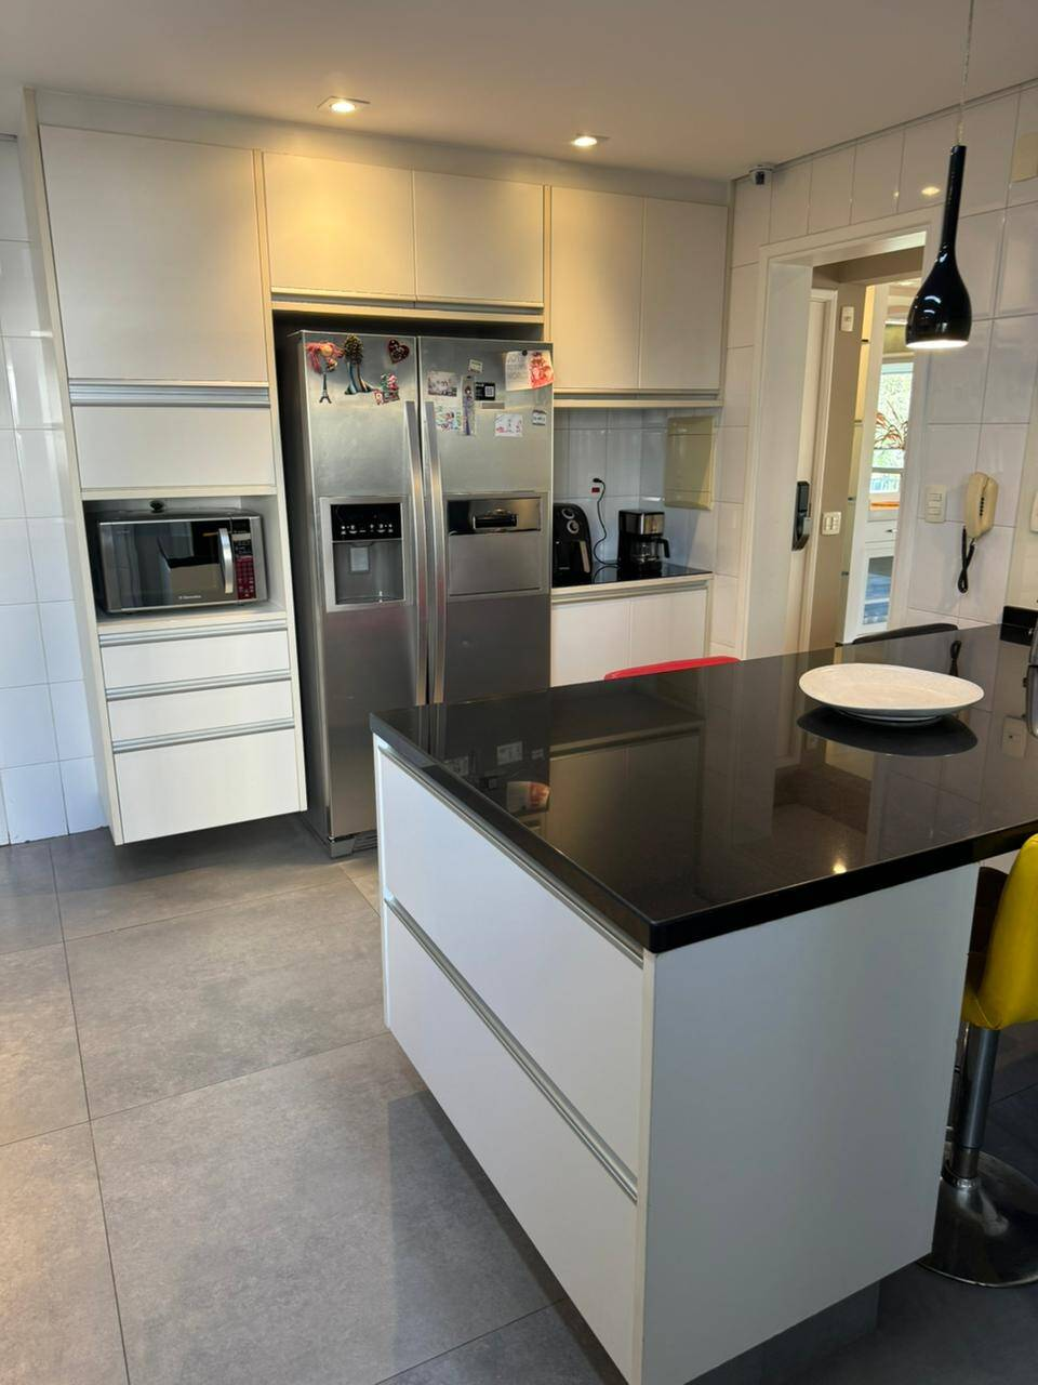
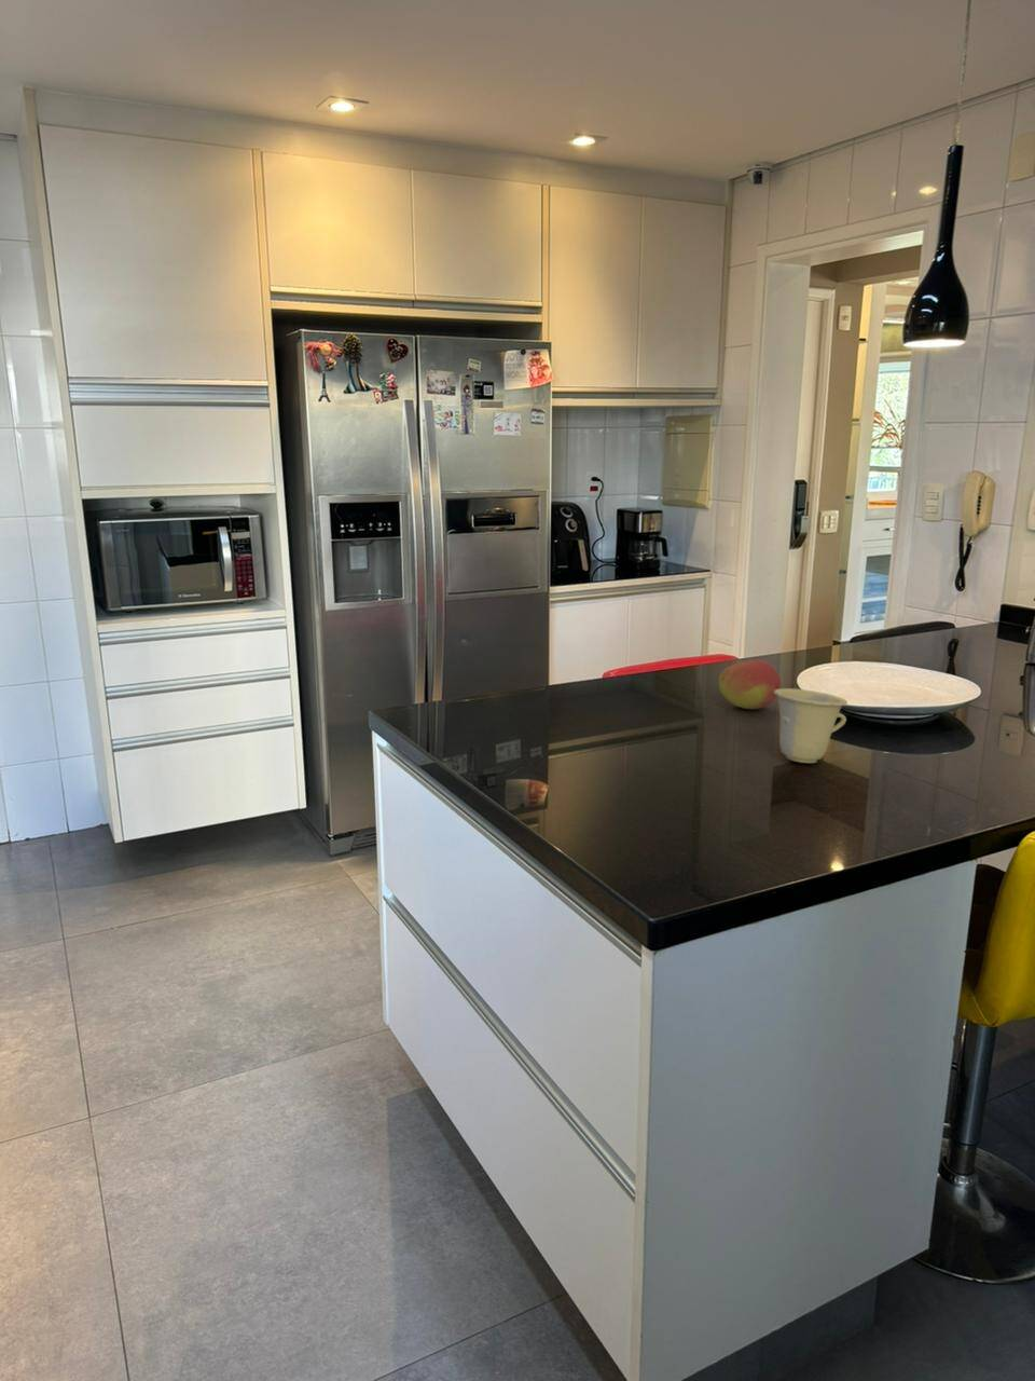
+ cup (808, 725)
+ fruit (750, 684)
